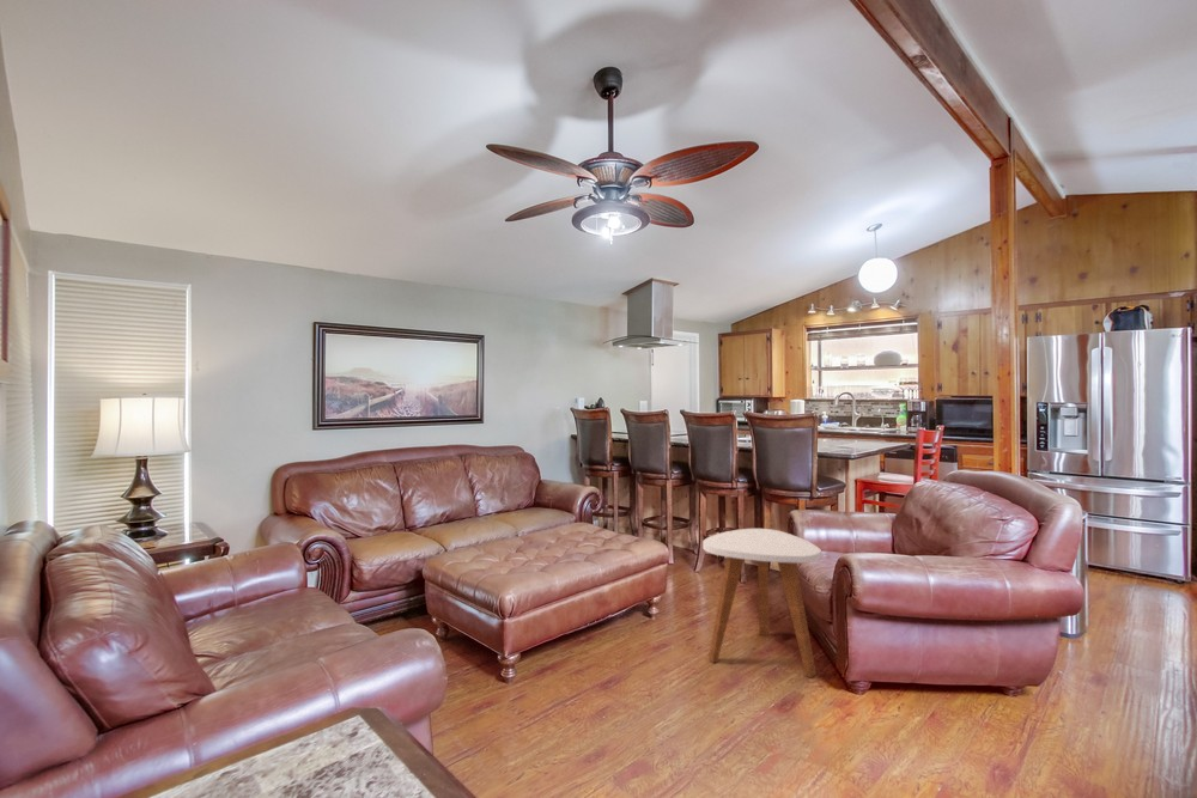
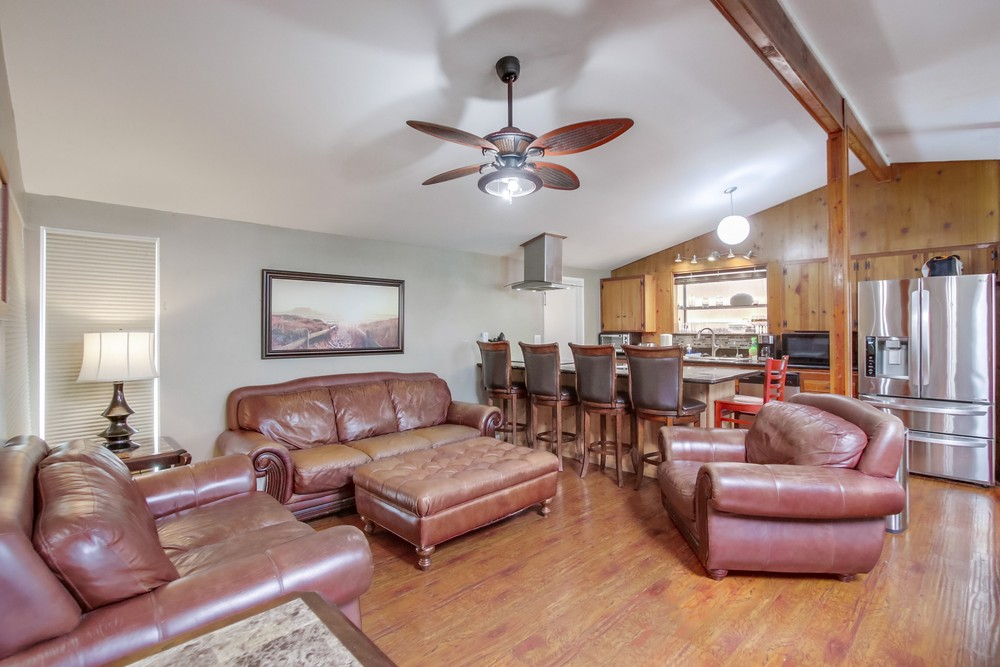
- side table (759, 596)
